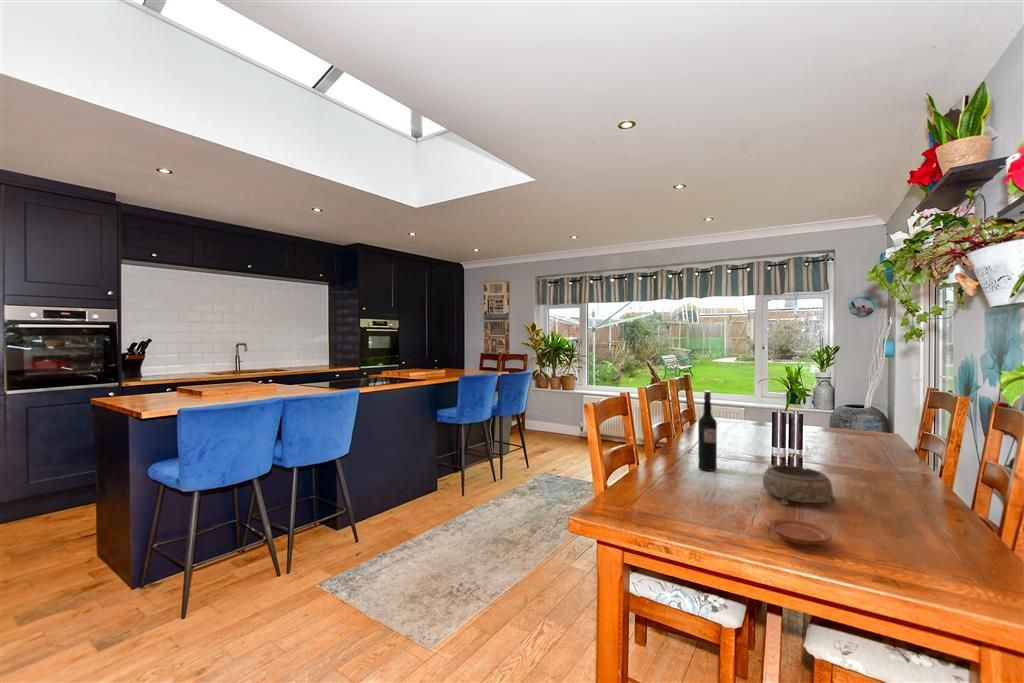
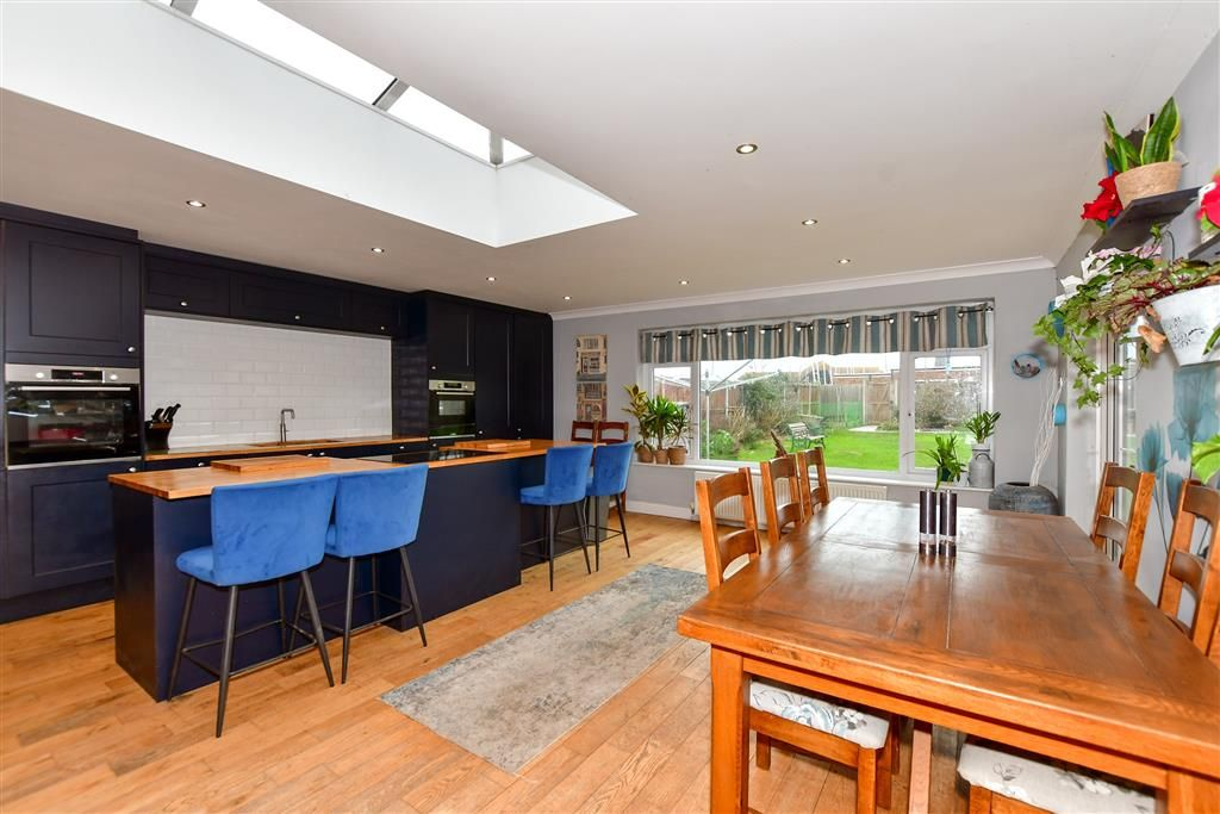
- plate (799, 534)
- wine bottle (707, 429)
- decorative bowl (795, 484)
